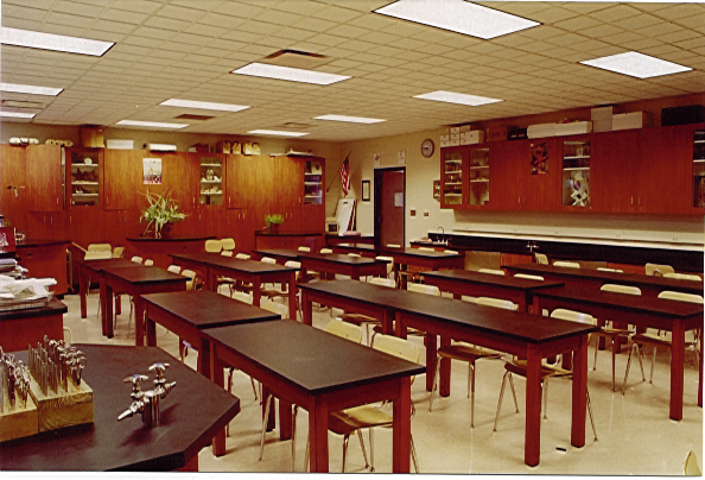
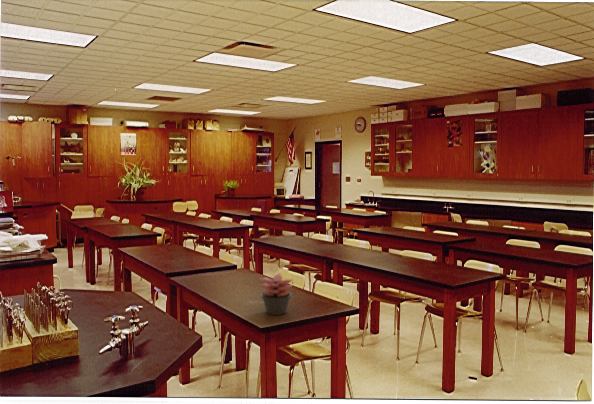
+ succulent plant (276, 294)
